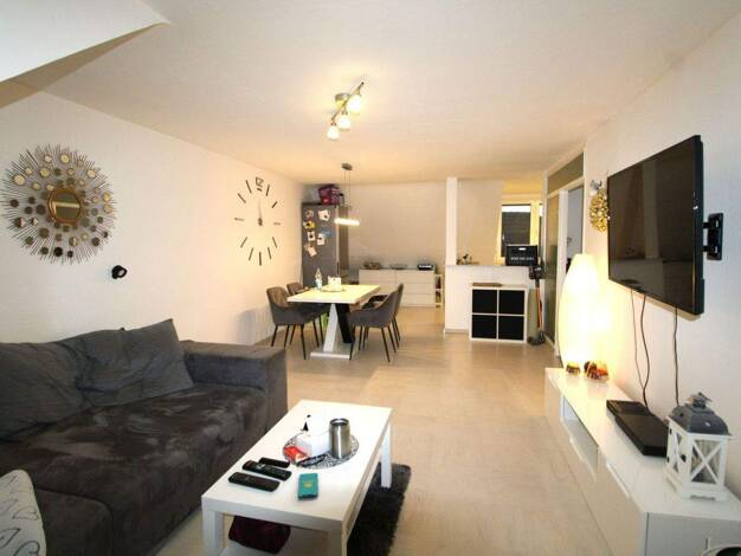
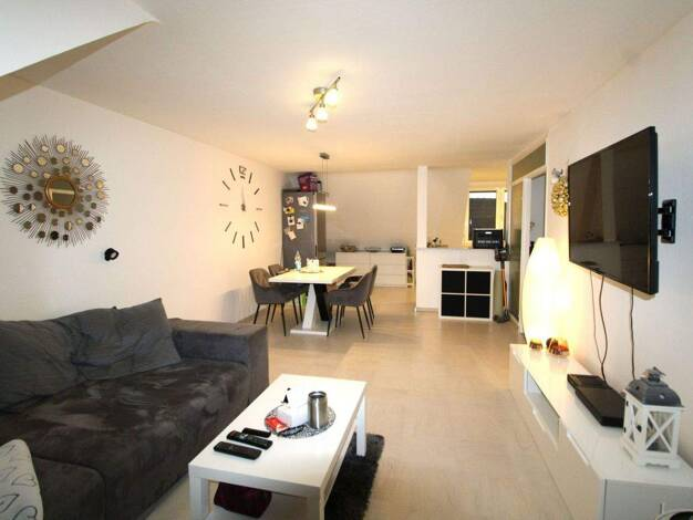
- smartphone (308, 484)
